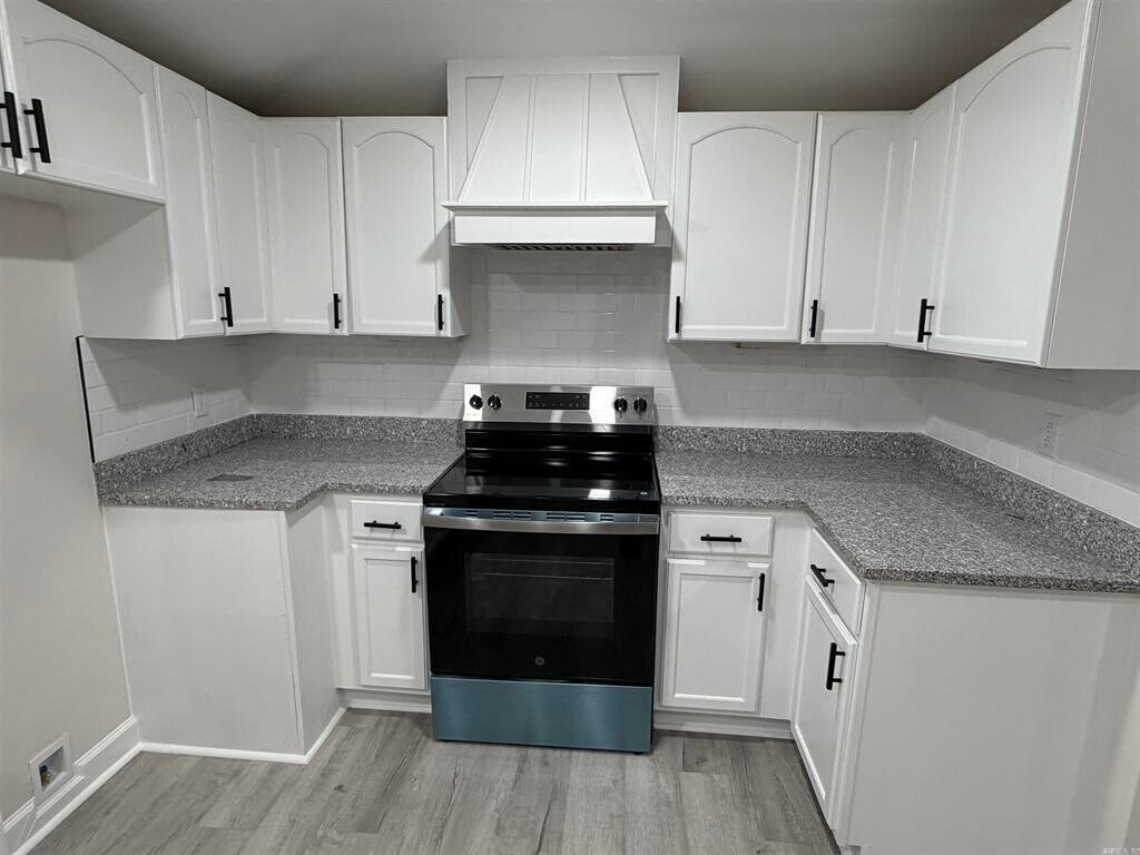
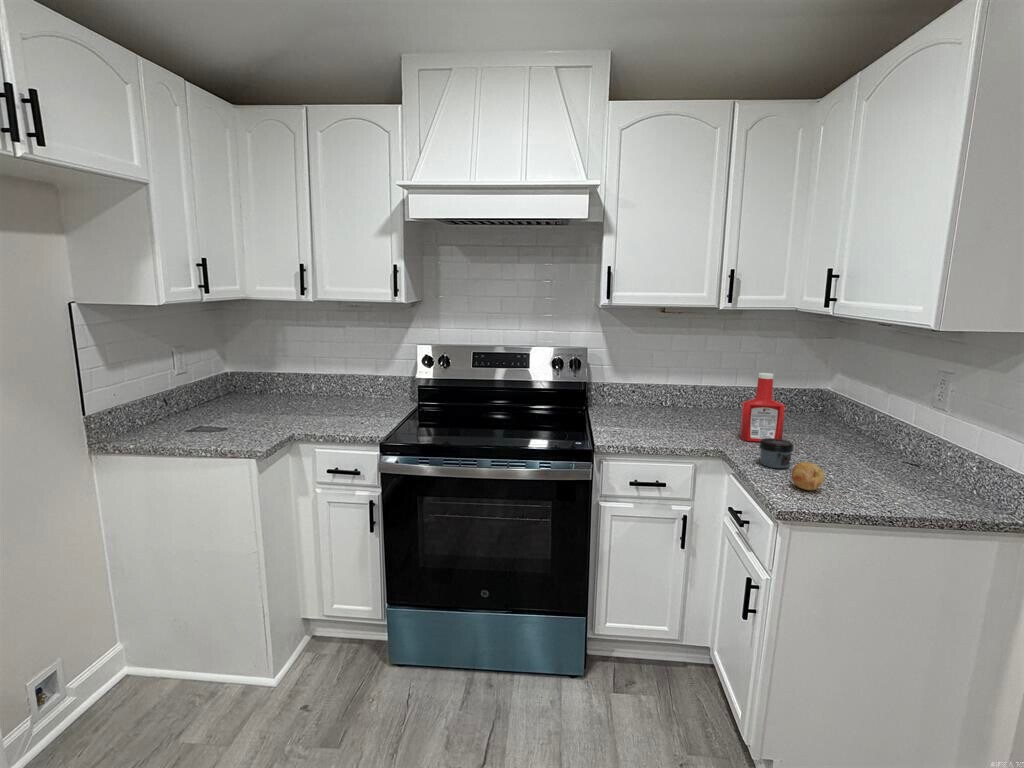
+ soap bottle (763, 407)
+ jar (775, 453)
+ fruit (807, 475)
